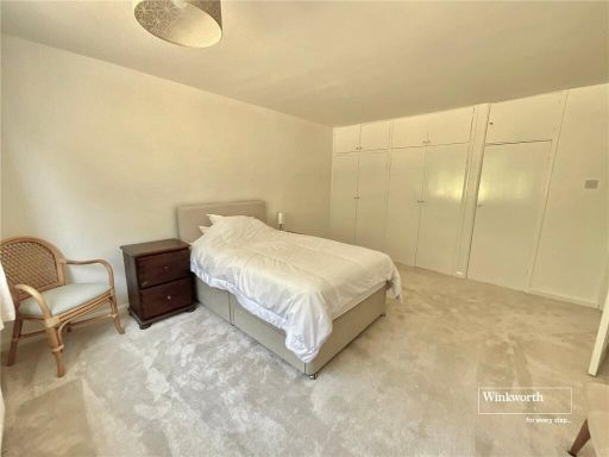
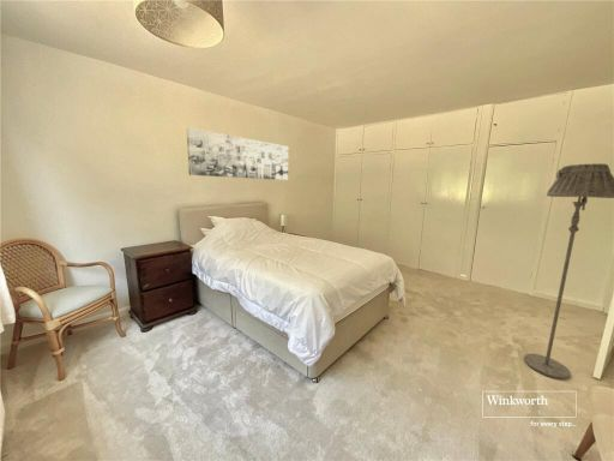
+ floor lamp (565, 273)
+ wall art (246, 158)
